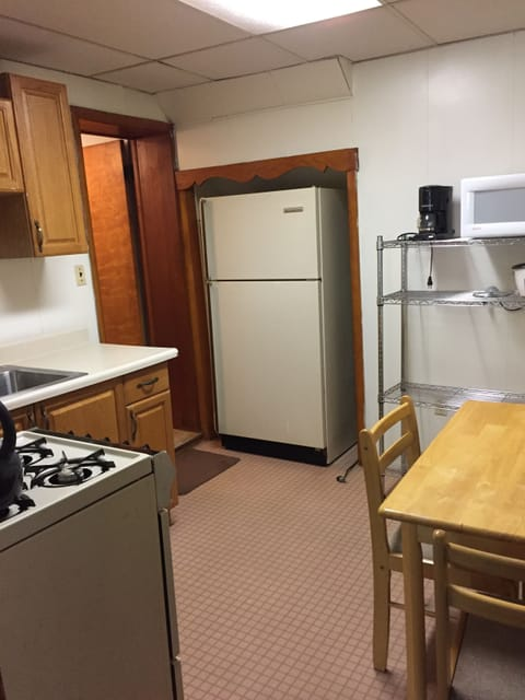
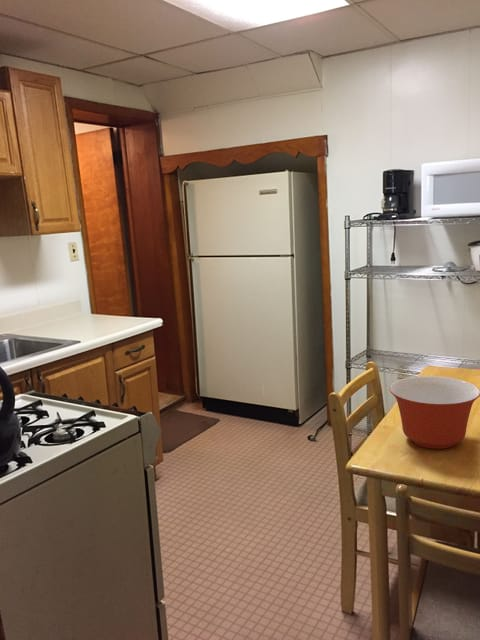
+ mixing bowl (433, 414)
